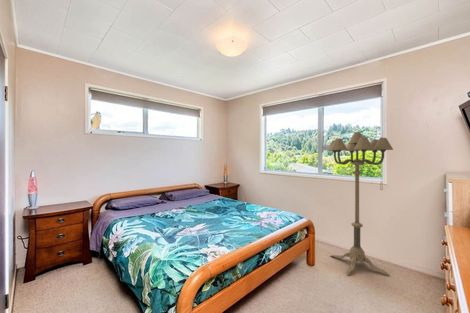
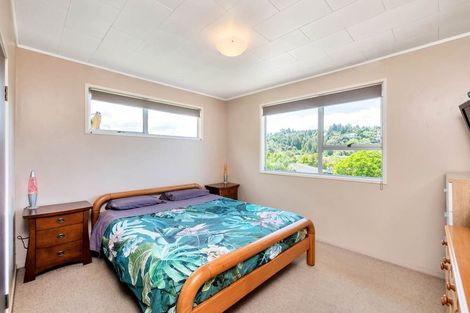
- floor lamp (357, 198)
